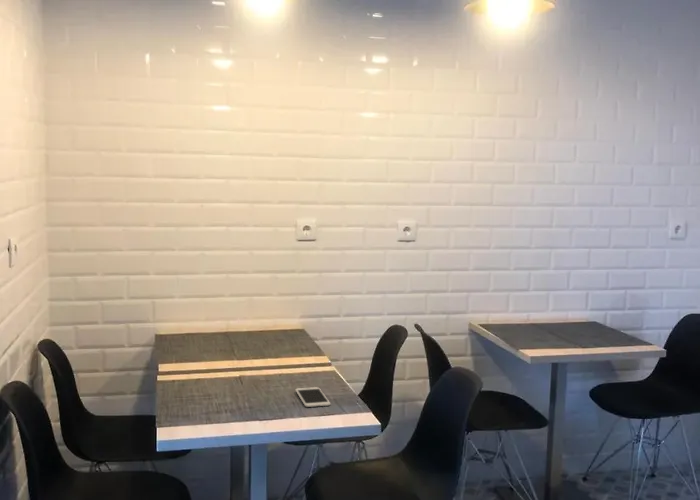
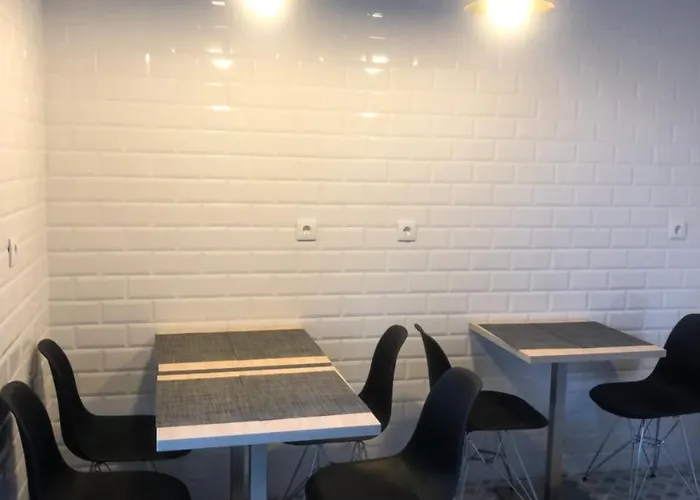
- smartphone (312, 396)
